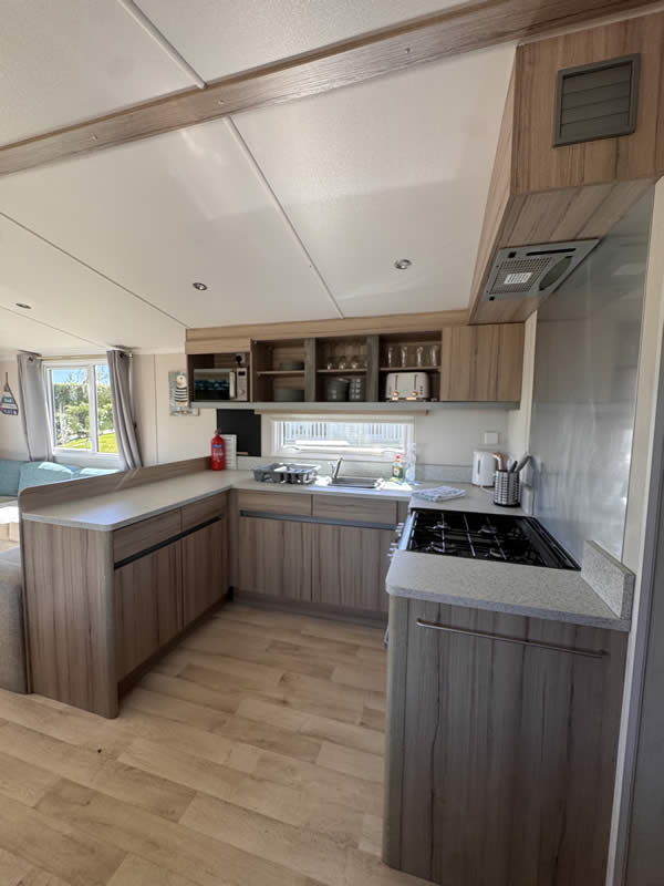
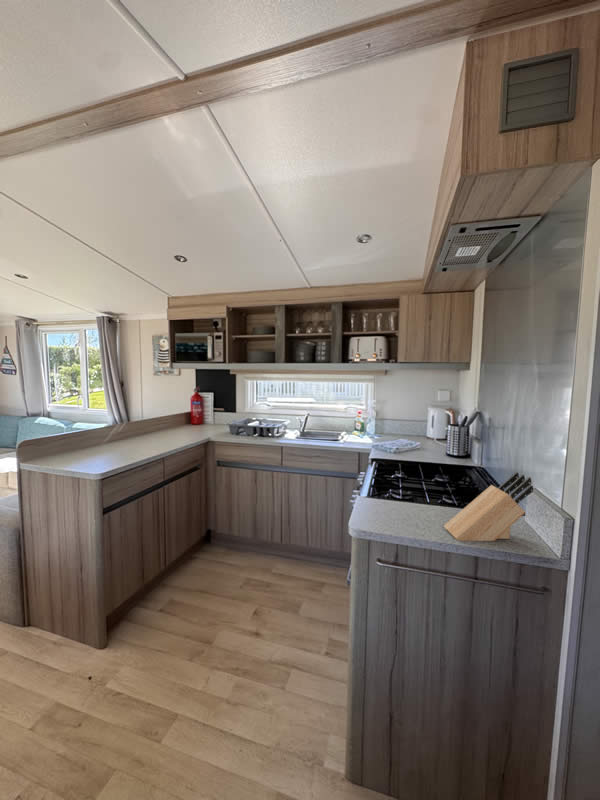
+ knife block (489, 504)
